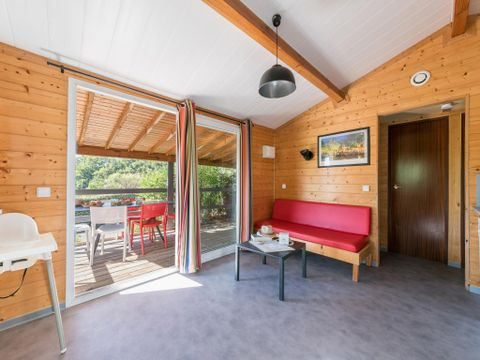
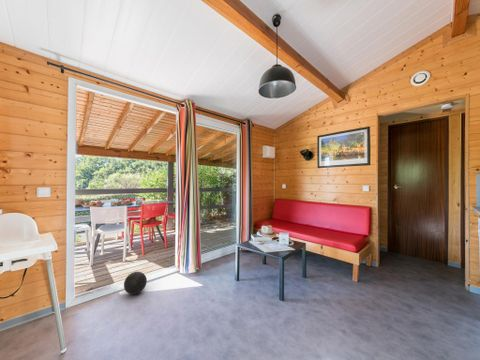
+ ball (135, 282)
